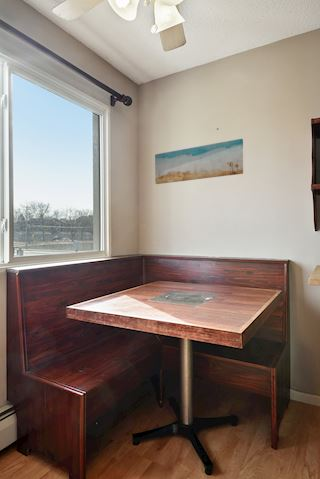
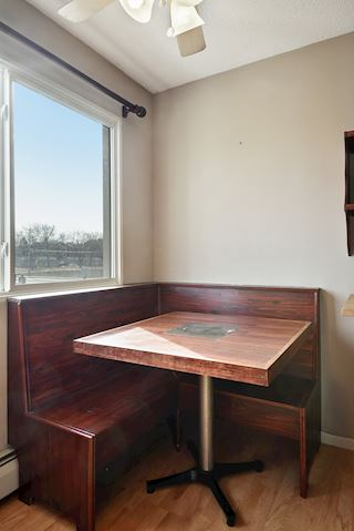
- wall art (196, 163)
